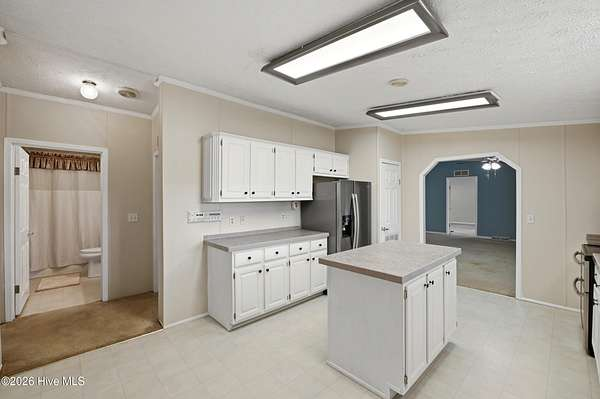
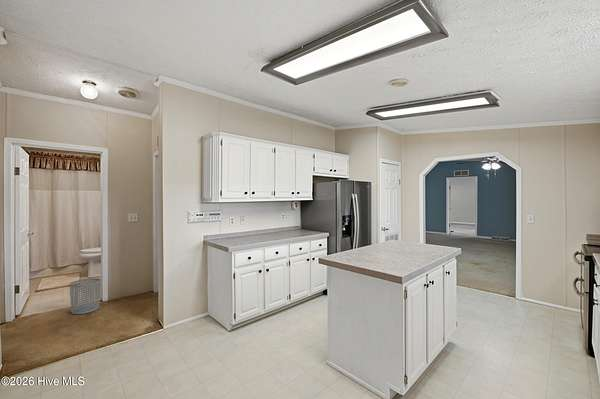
+ waste bin (85, 295)
